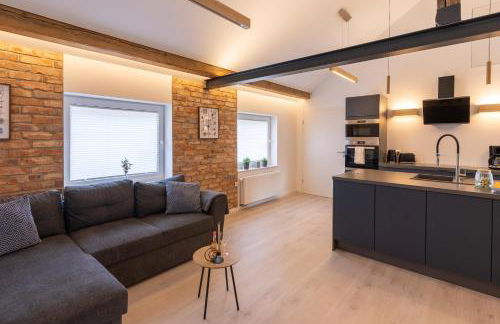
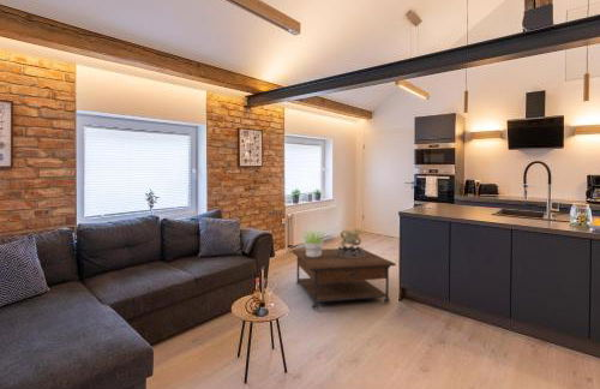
+ coffee table (338, 274)
+ potted plant (313, 243)
+ decorative sculpture (350, 241)
